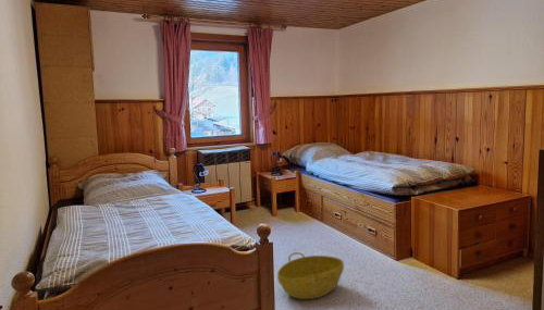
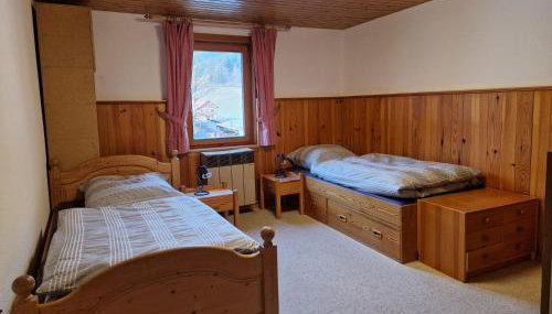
- basket (311, 275)
